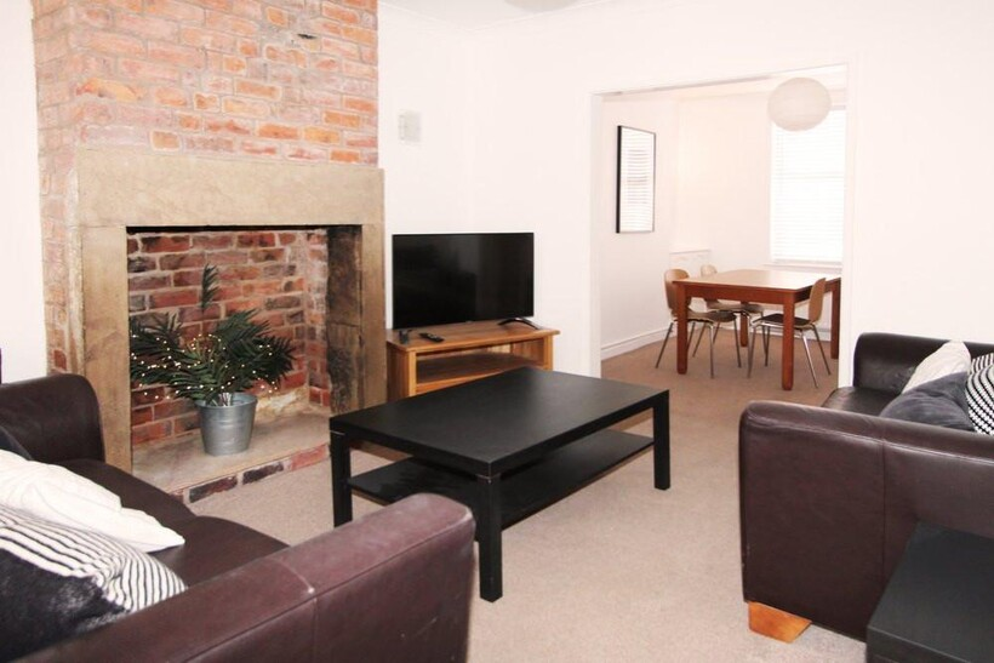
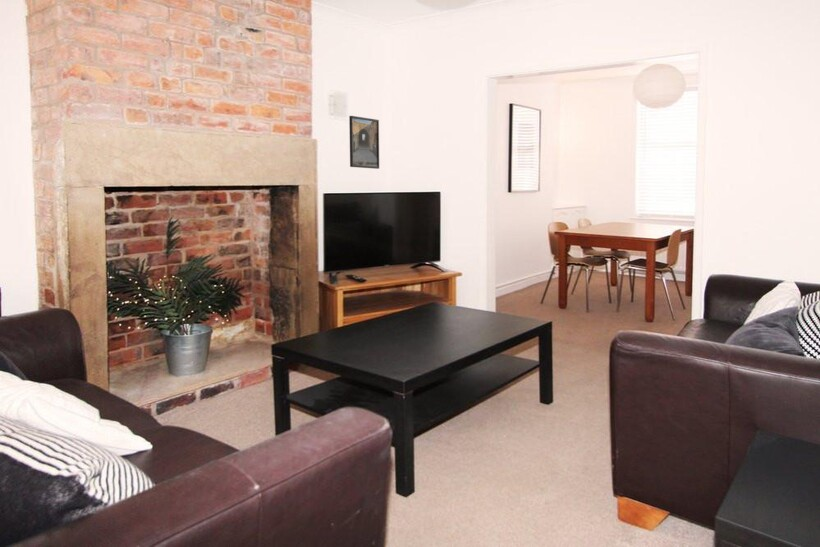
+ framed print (364, 142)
